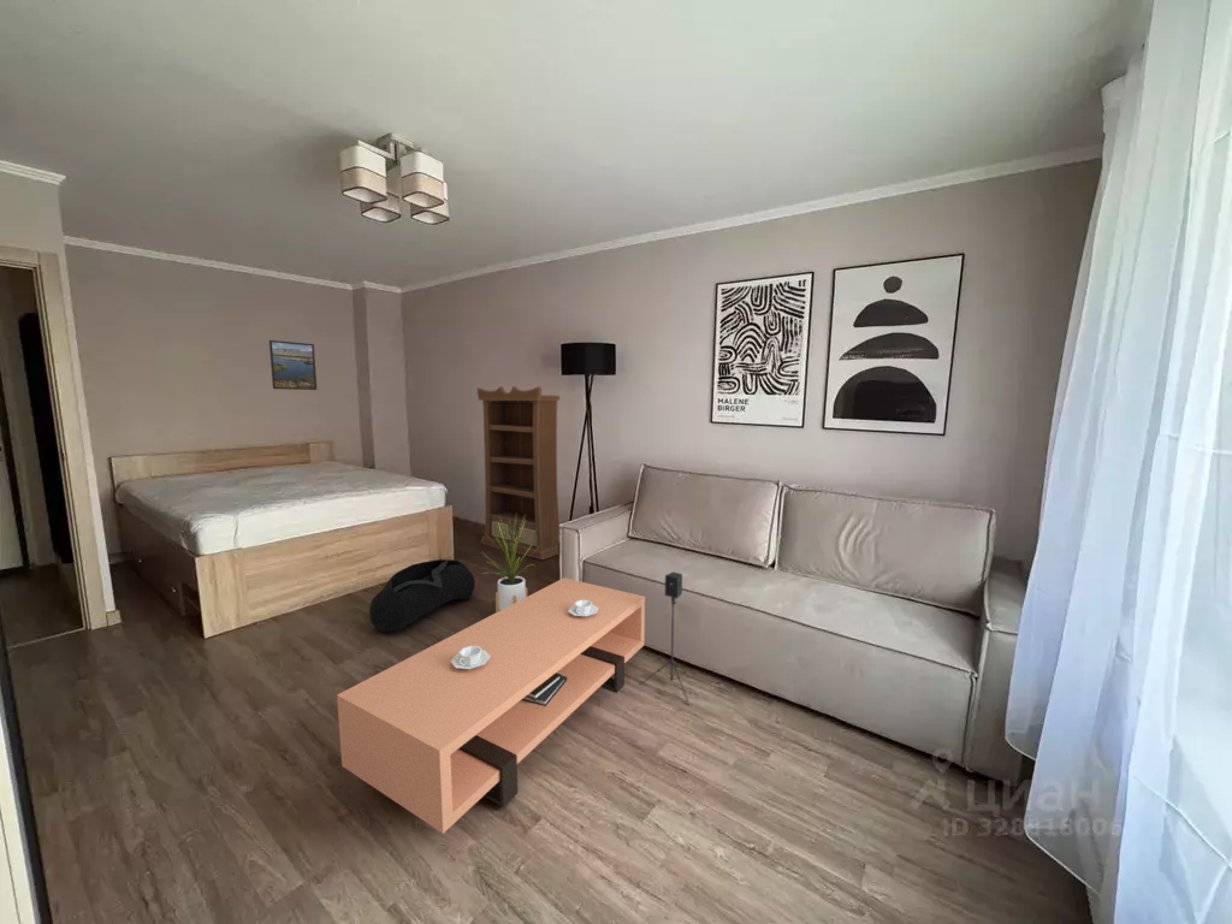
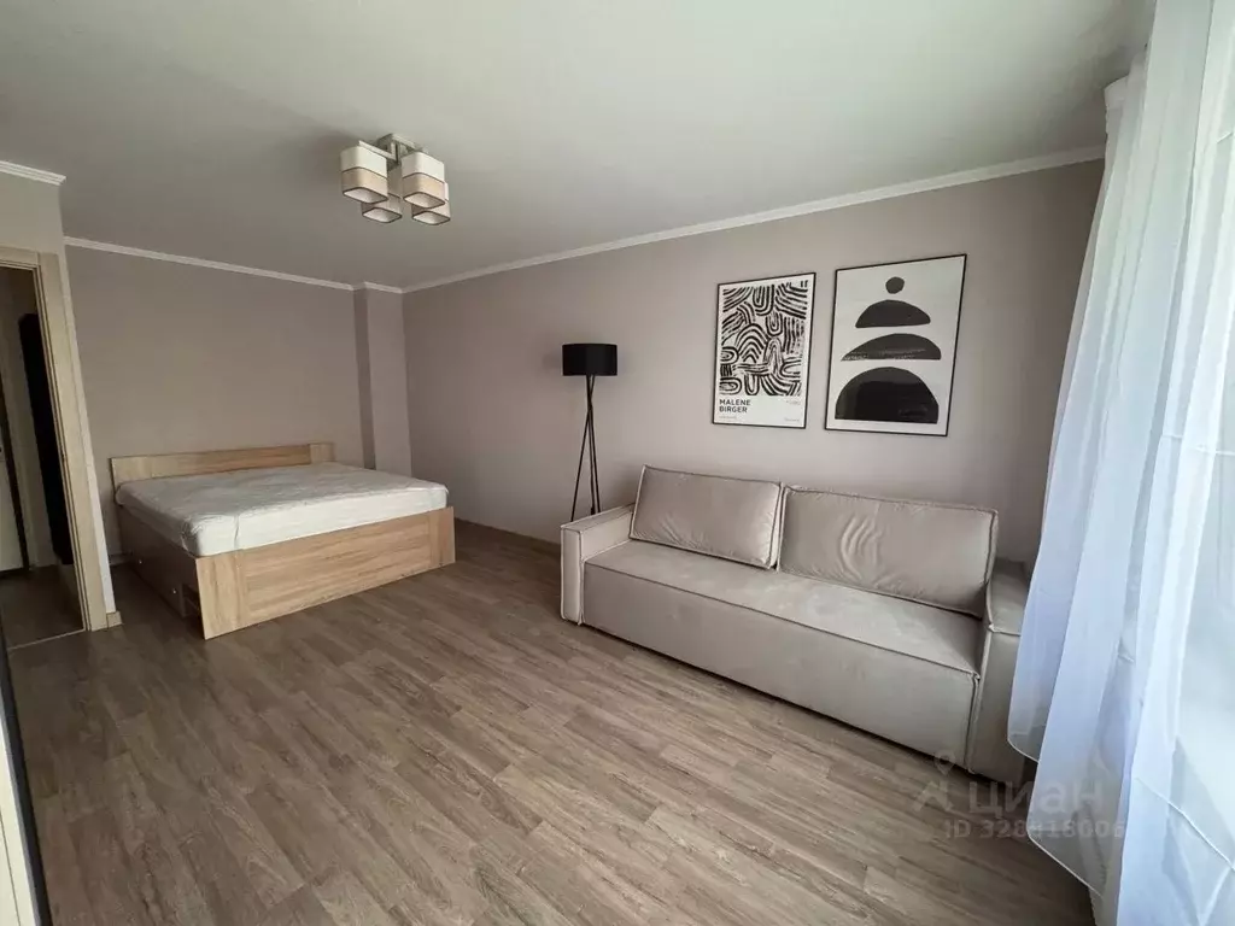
- bookcase (520, 468)
- house plant (509, 568)
- bag (426, 590)
- coffee table (522, 669)
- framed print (294, 366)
- speaker (673, 628)
